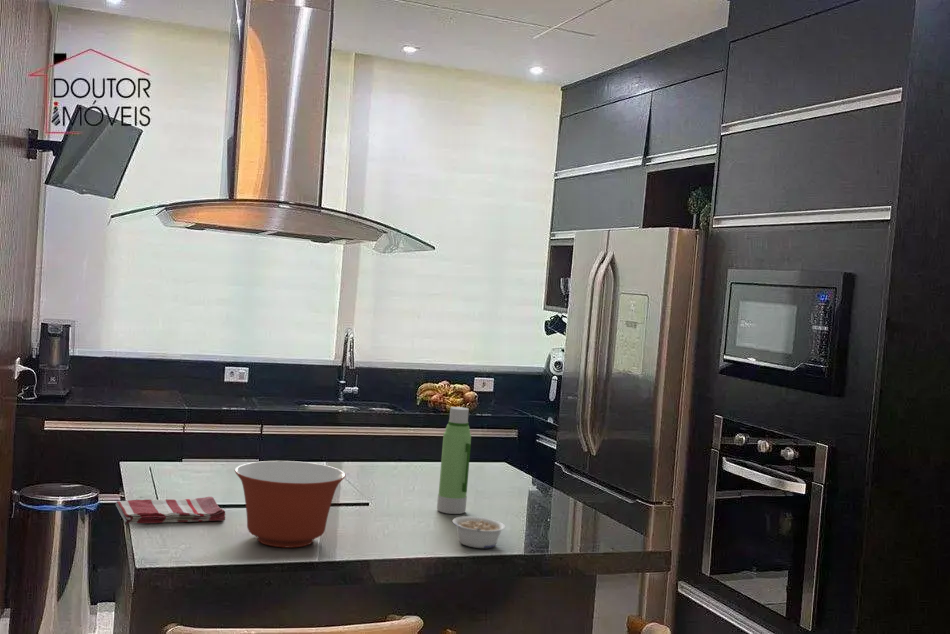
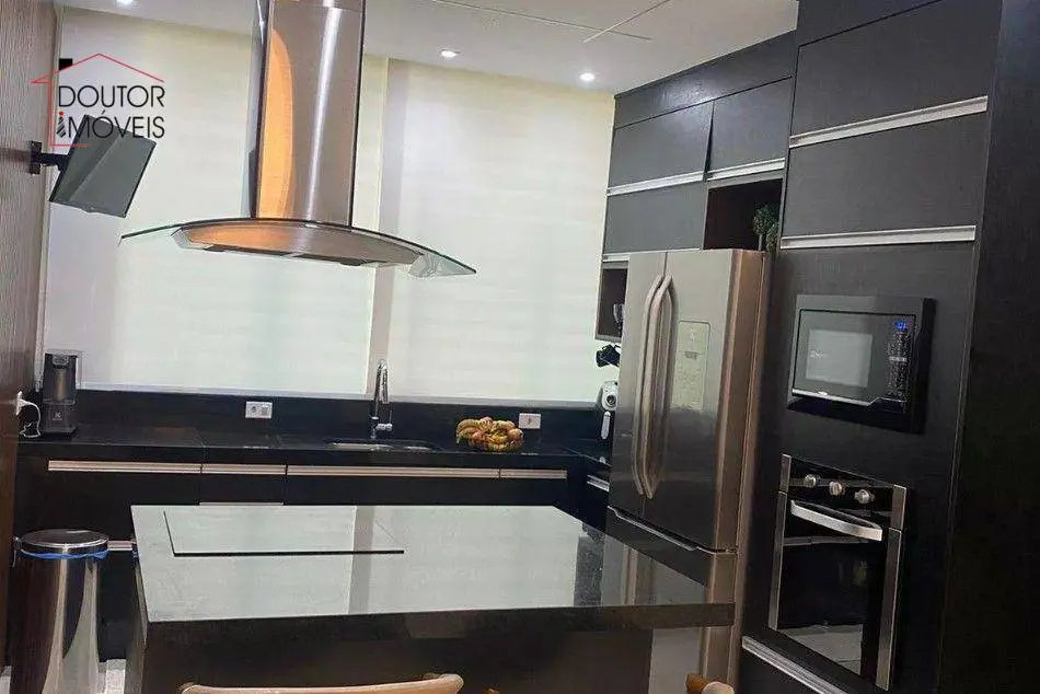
- water bottle (455, 459)
- legume (479, 531)
- mixing bowl (288, 505)
- dish towel (170, 508)
